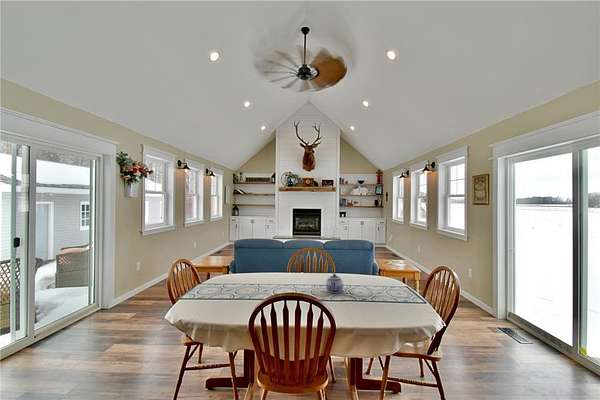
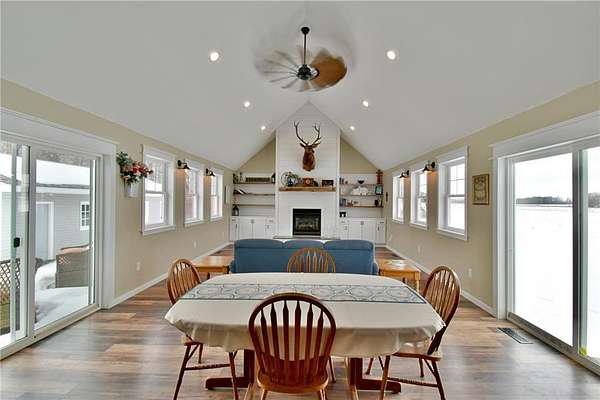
- teapot (334, 282)
